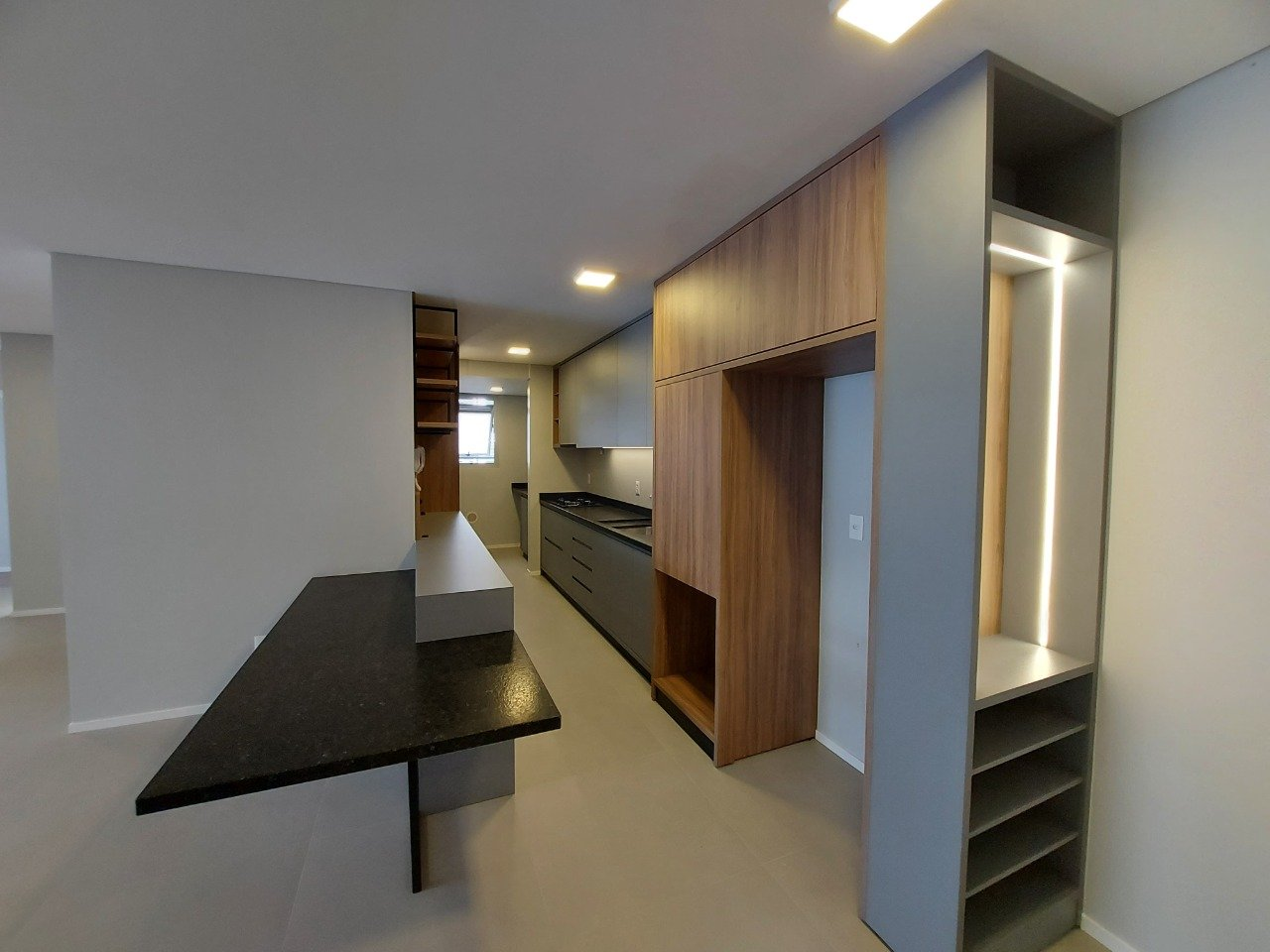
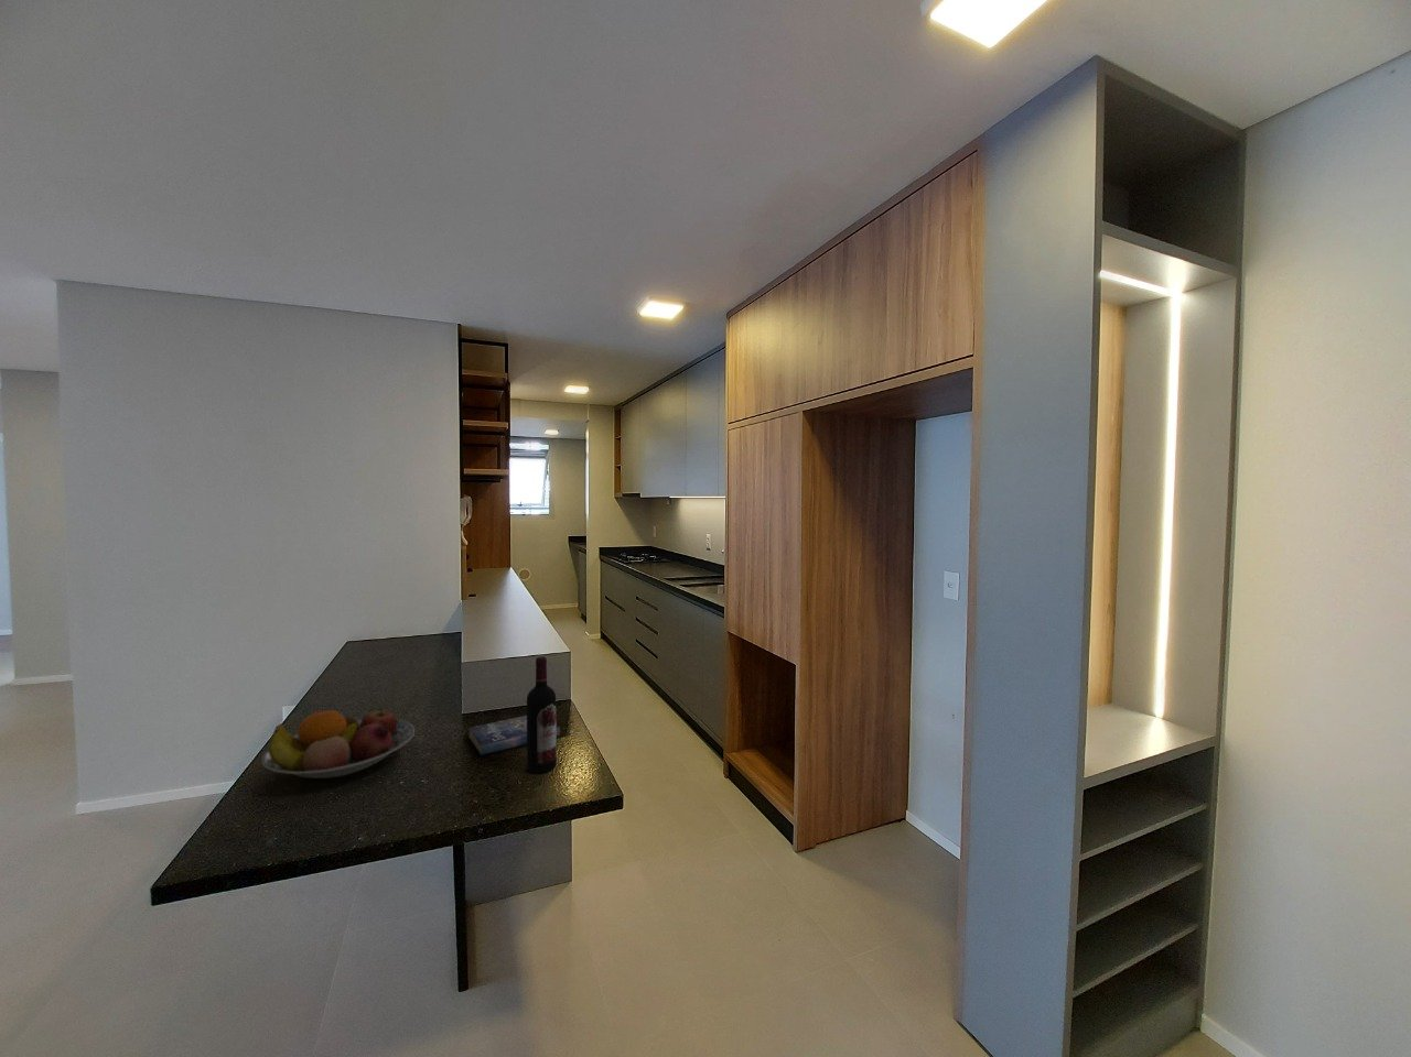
+ fruit bowl (342, 736)
+ wine bottle (541, 712)
+ book (513, 732)
